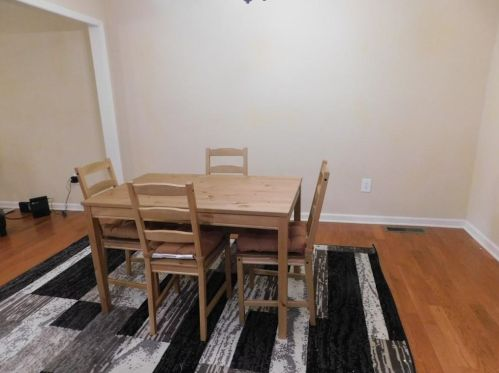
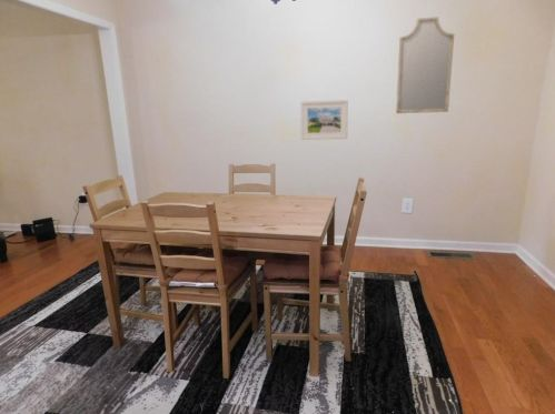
+ home mirror (424, 65)
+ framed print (324, 120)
